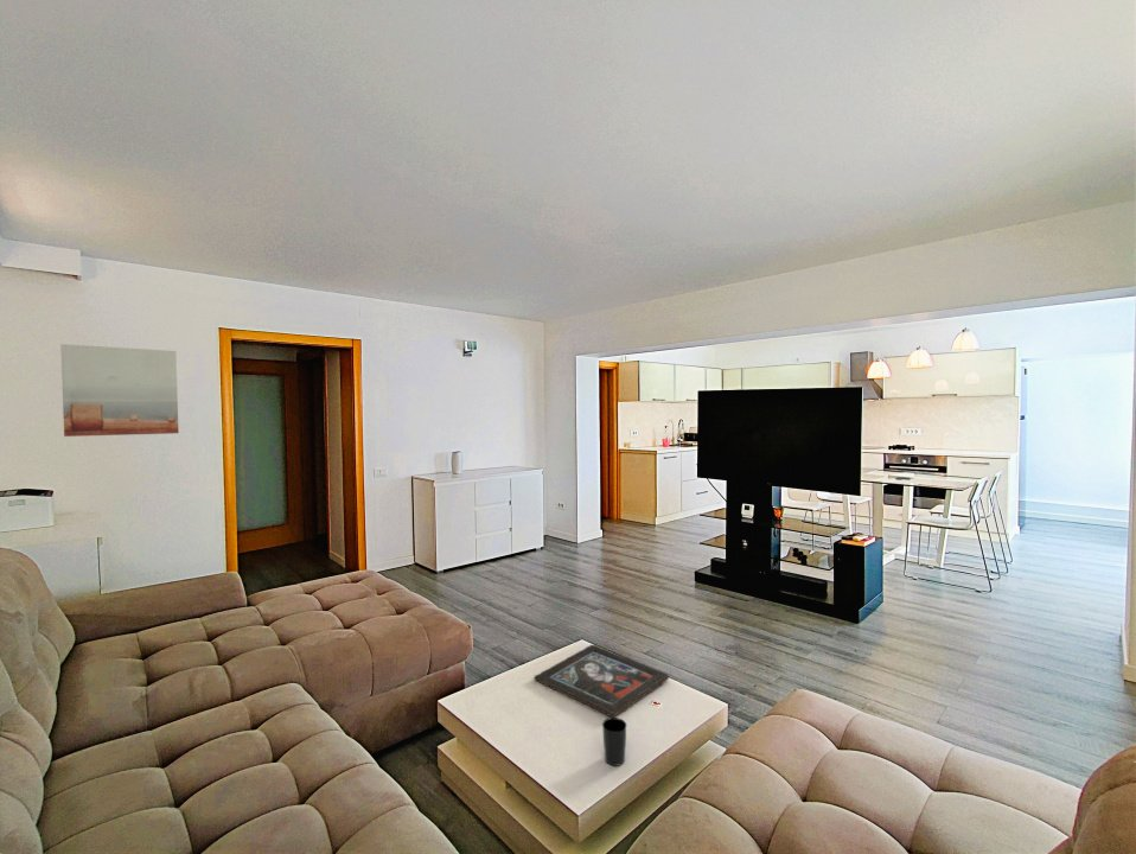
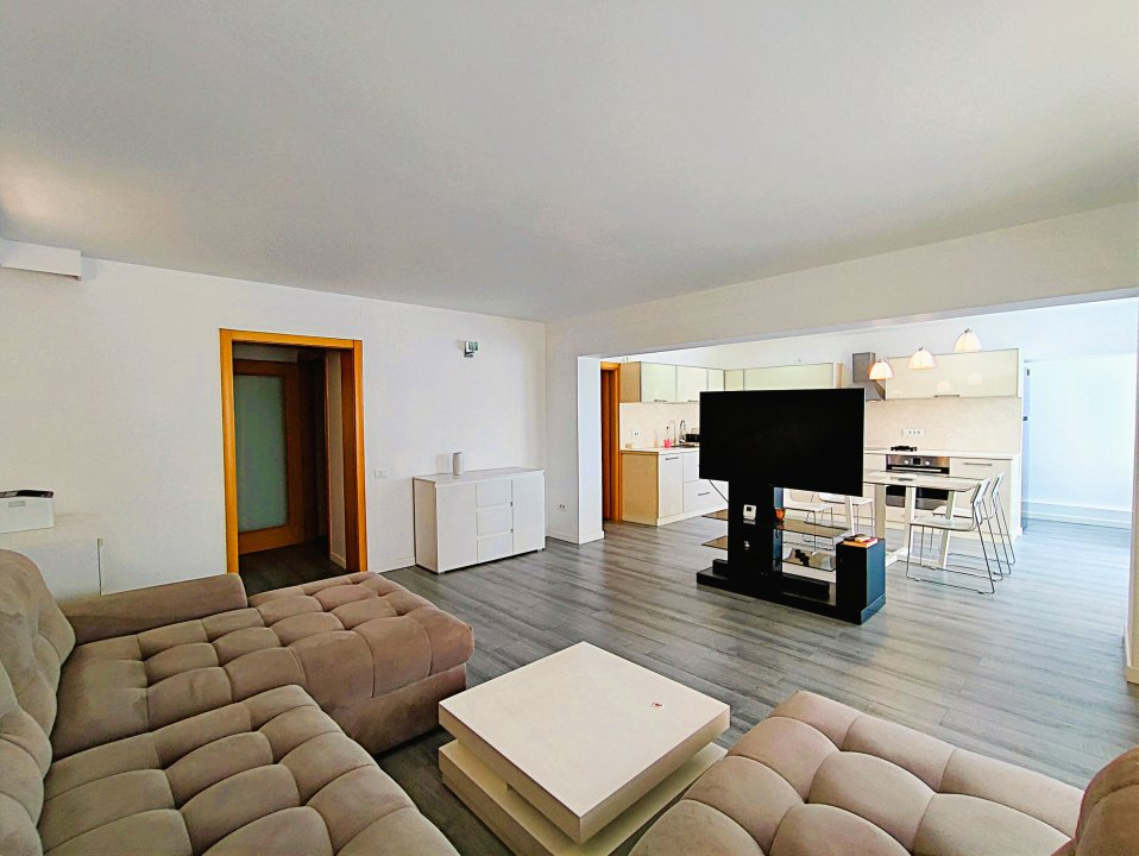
- cup (614, 741)
- religious icon (600, 676)
- wall art (122, 391)
